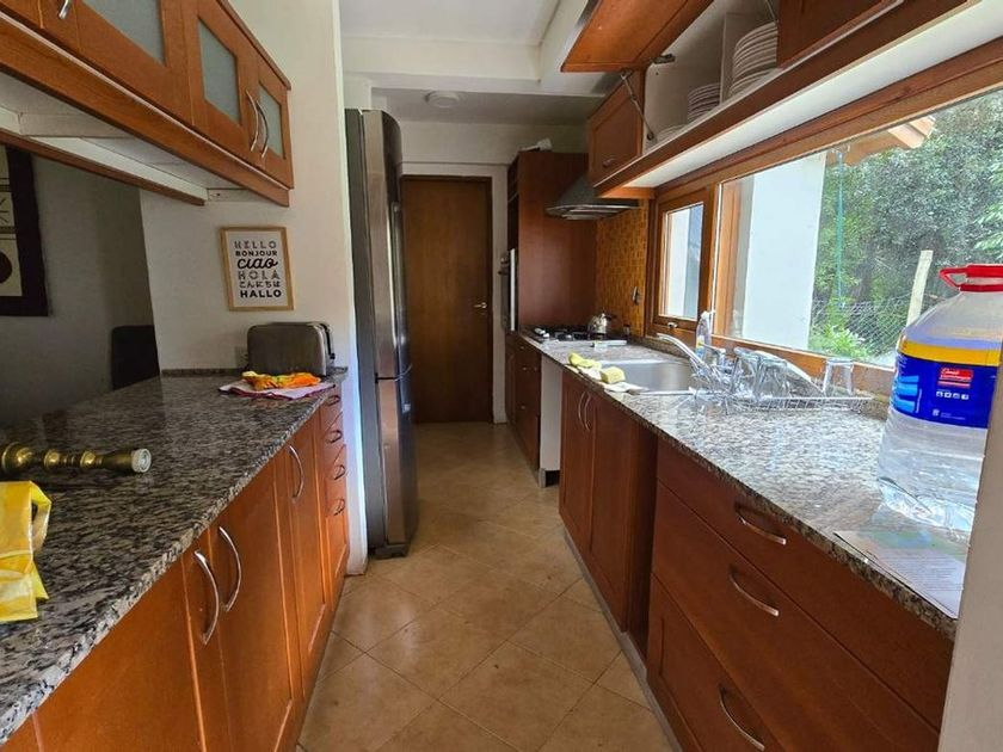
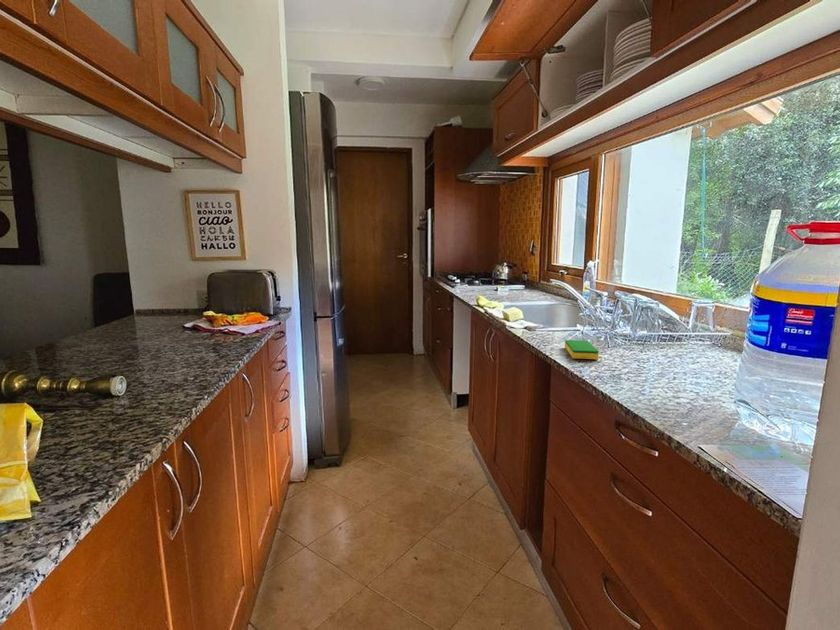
+ dish sponge (580, 349)
